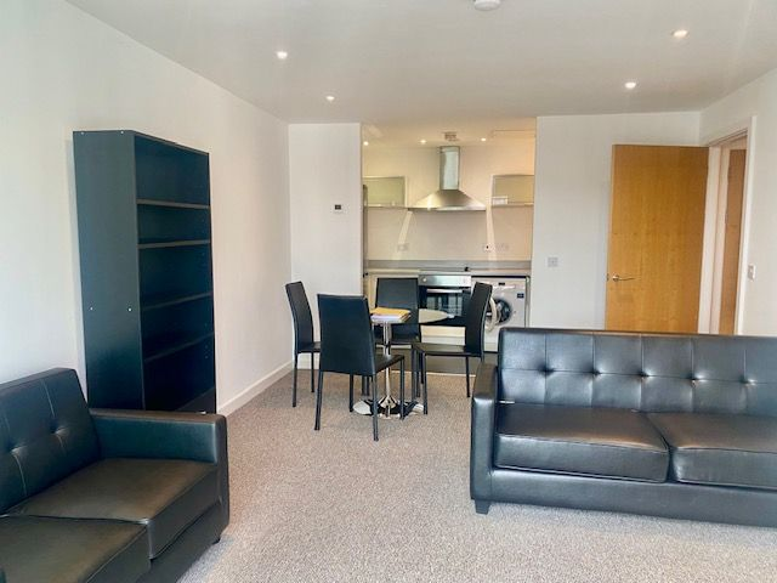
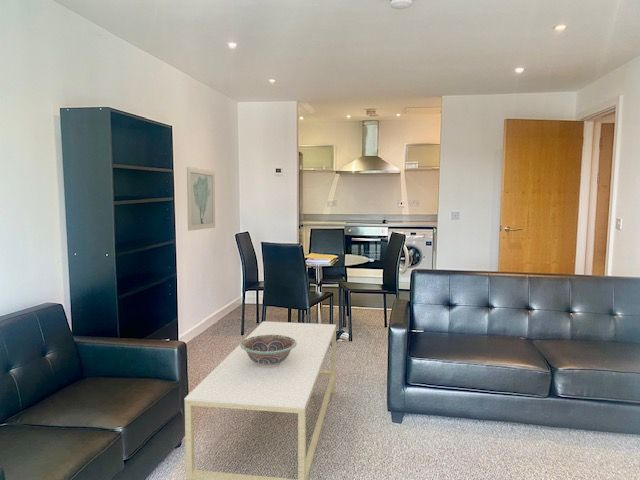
+ decorative bowl (268, 352)
+ coffee table (278, 394)
+ wall art (201, 199)
